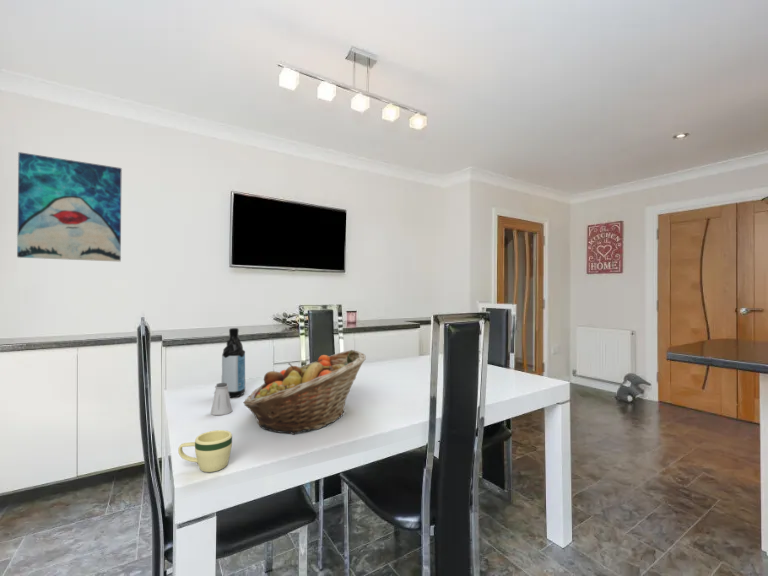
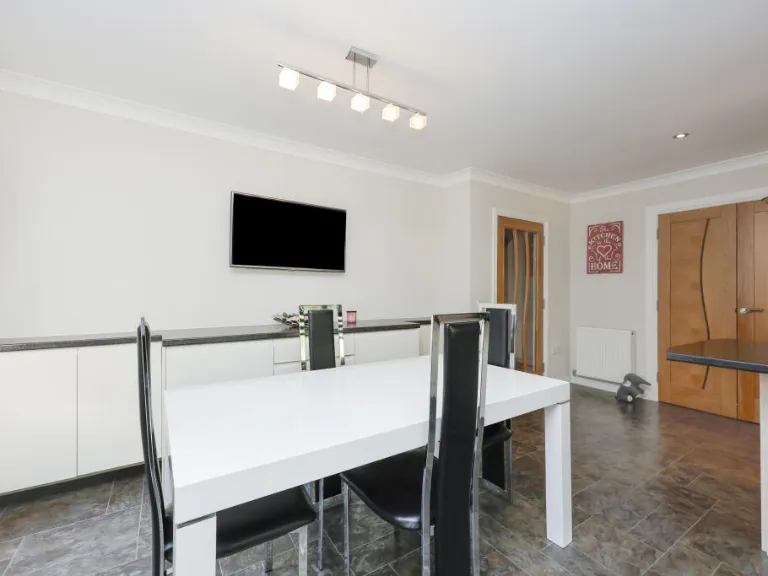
- fruit basket (308, 385)
- saltshaker (221, 397)
- mug (205, 451)
- water bottle (233, 361)
- wall art (72, 210)
